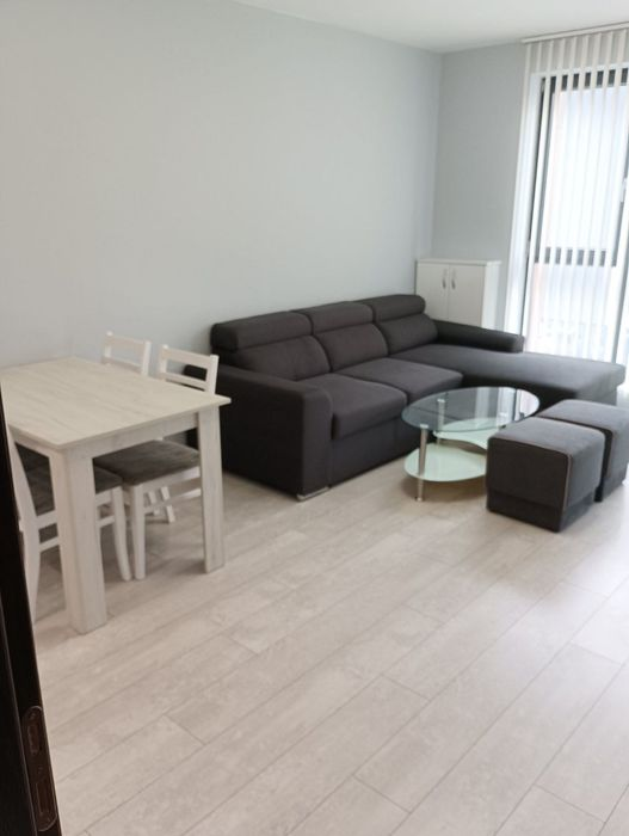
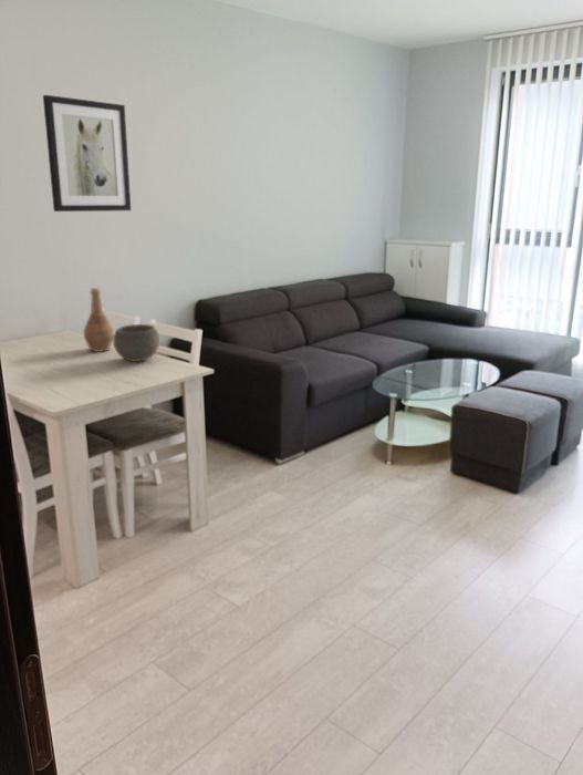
+ vase (97, 319)
+ bowl (136, 343)
+ wall art (90, 156)
